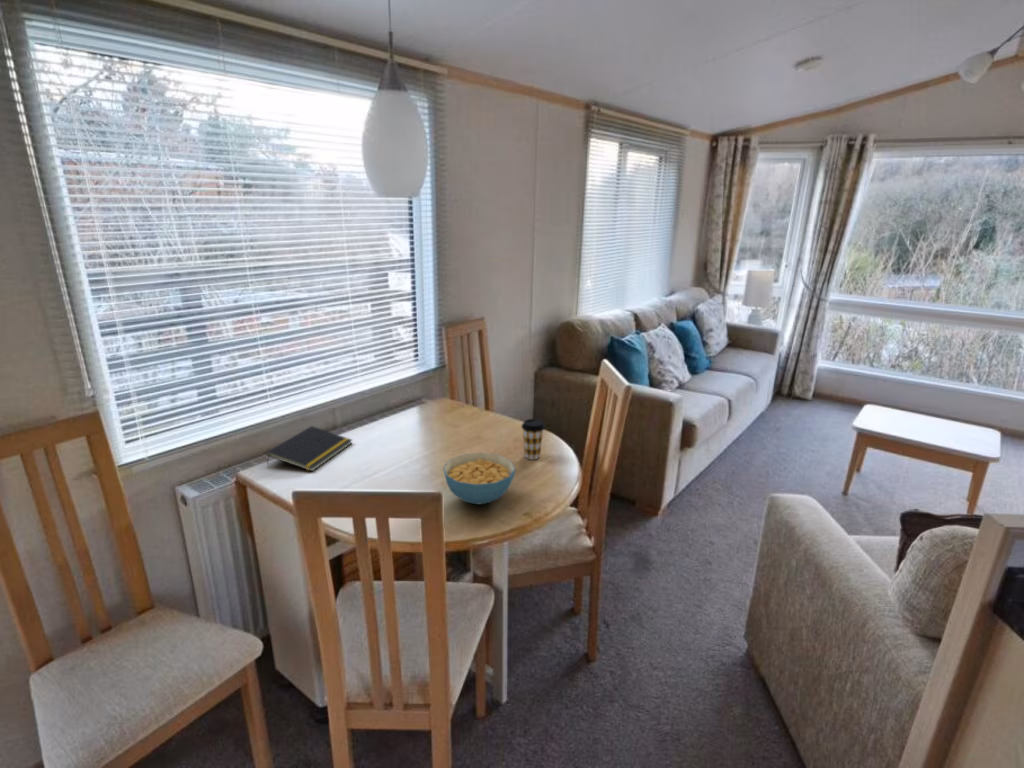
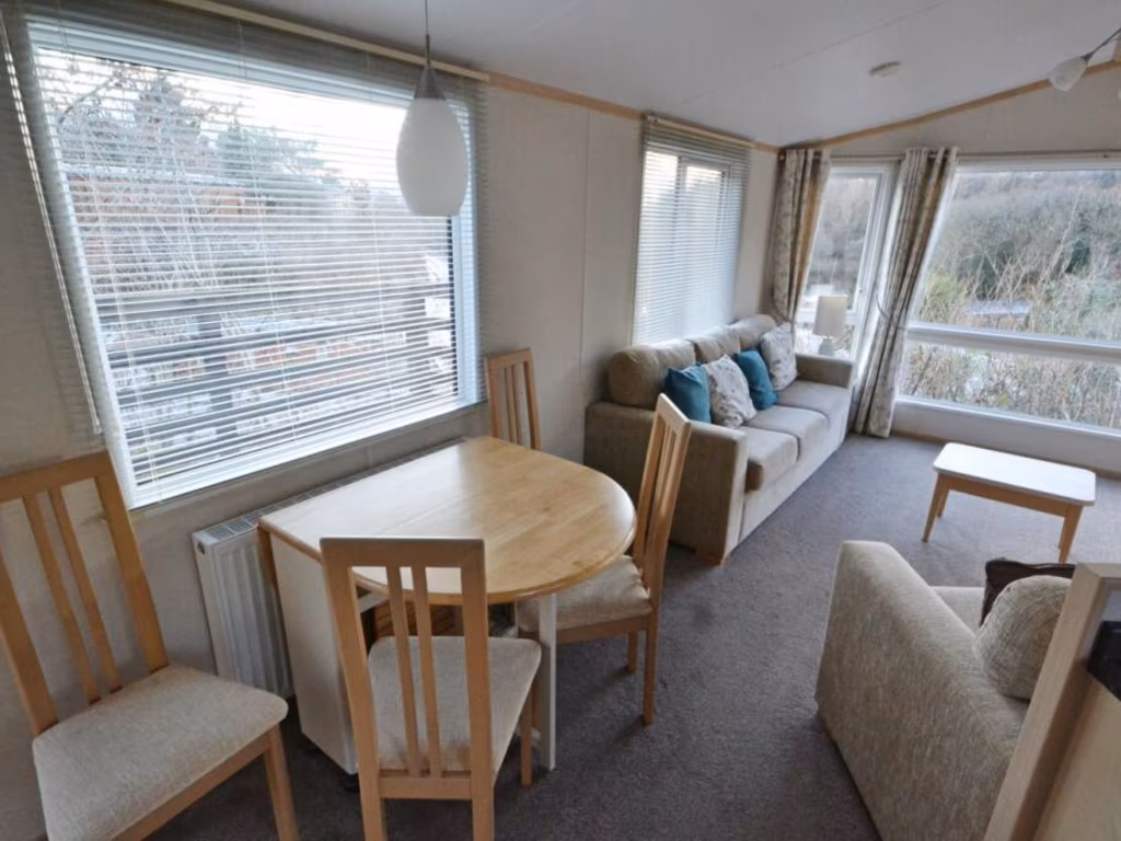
- coffee cup (532, 439)
- cereal bowl (479, 483)
- notepad (311, 447)
